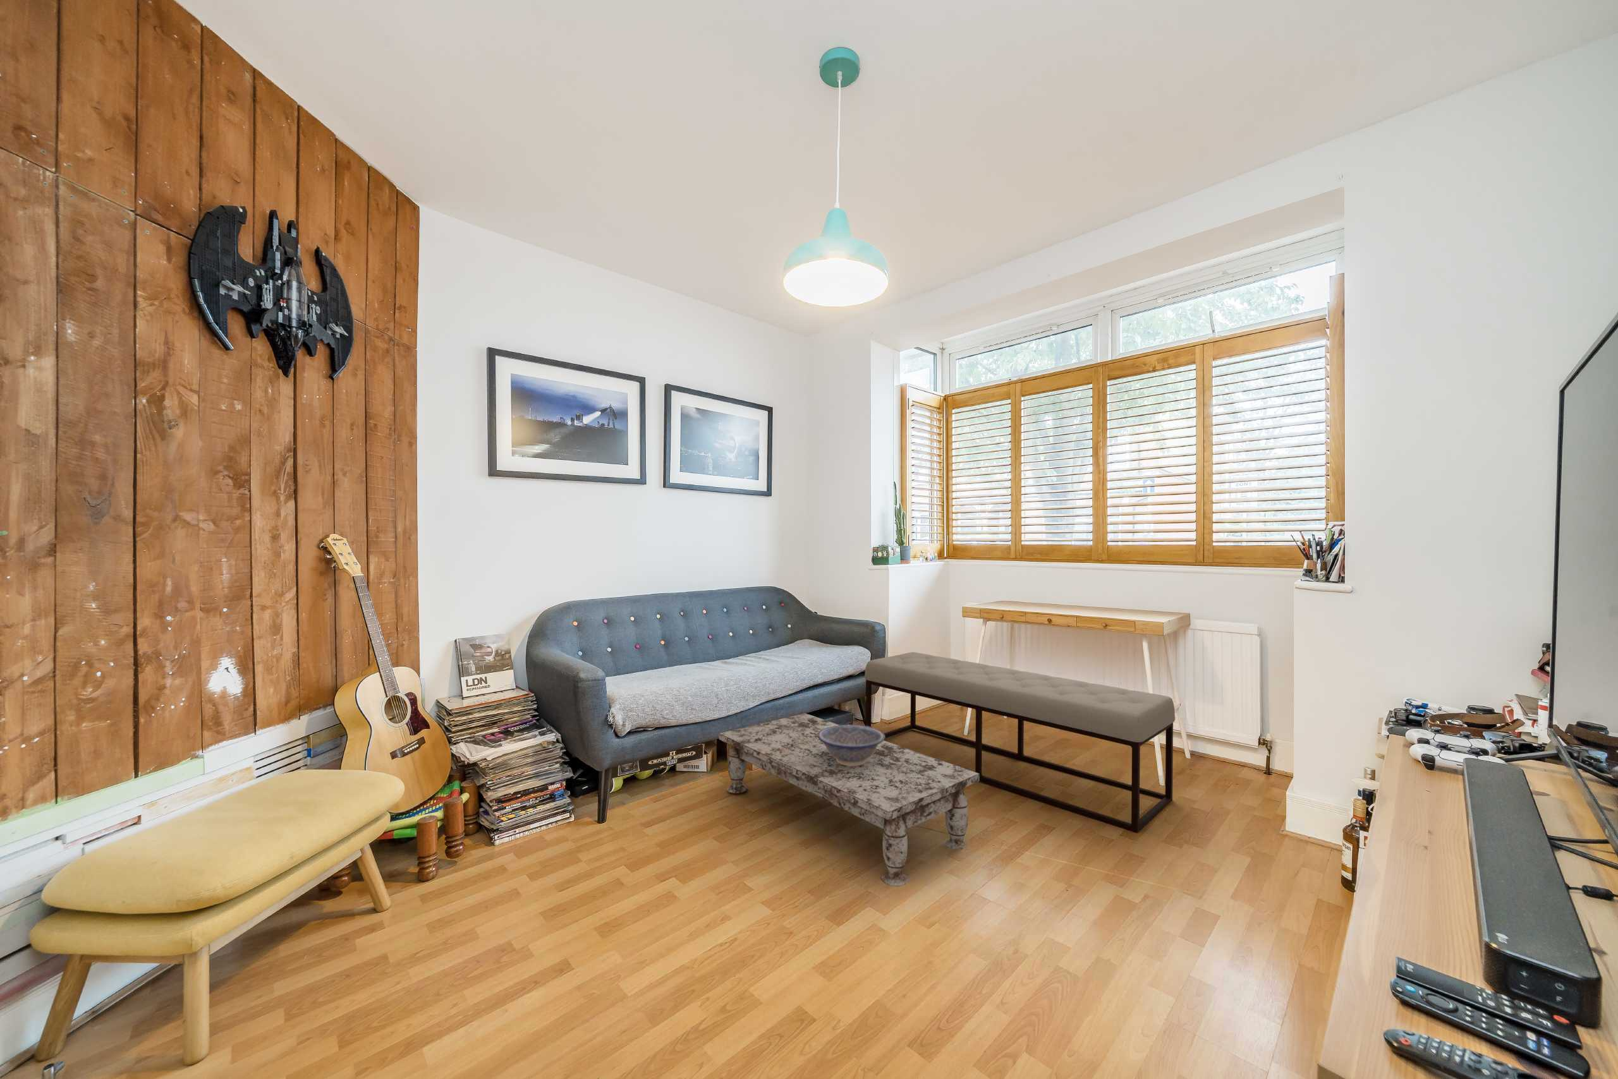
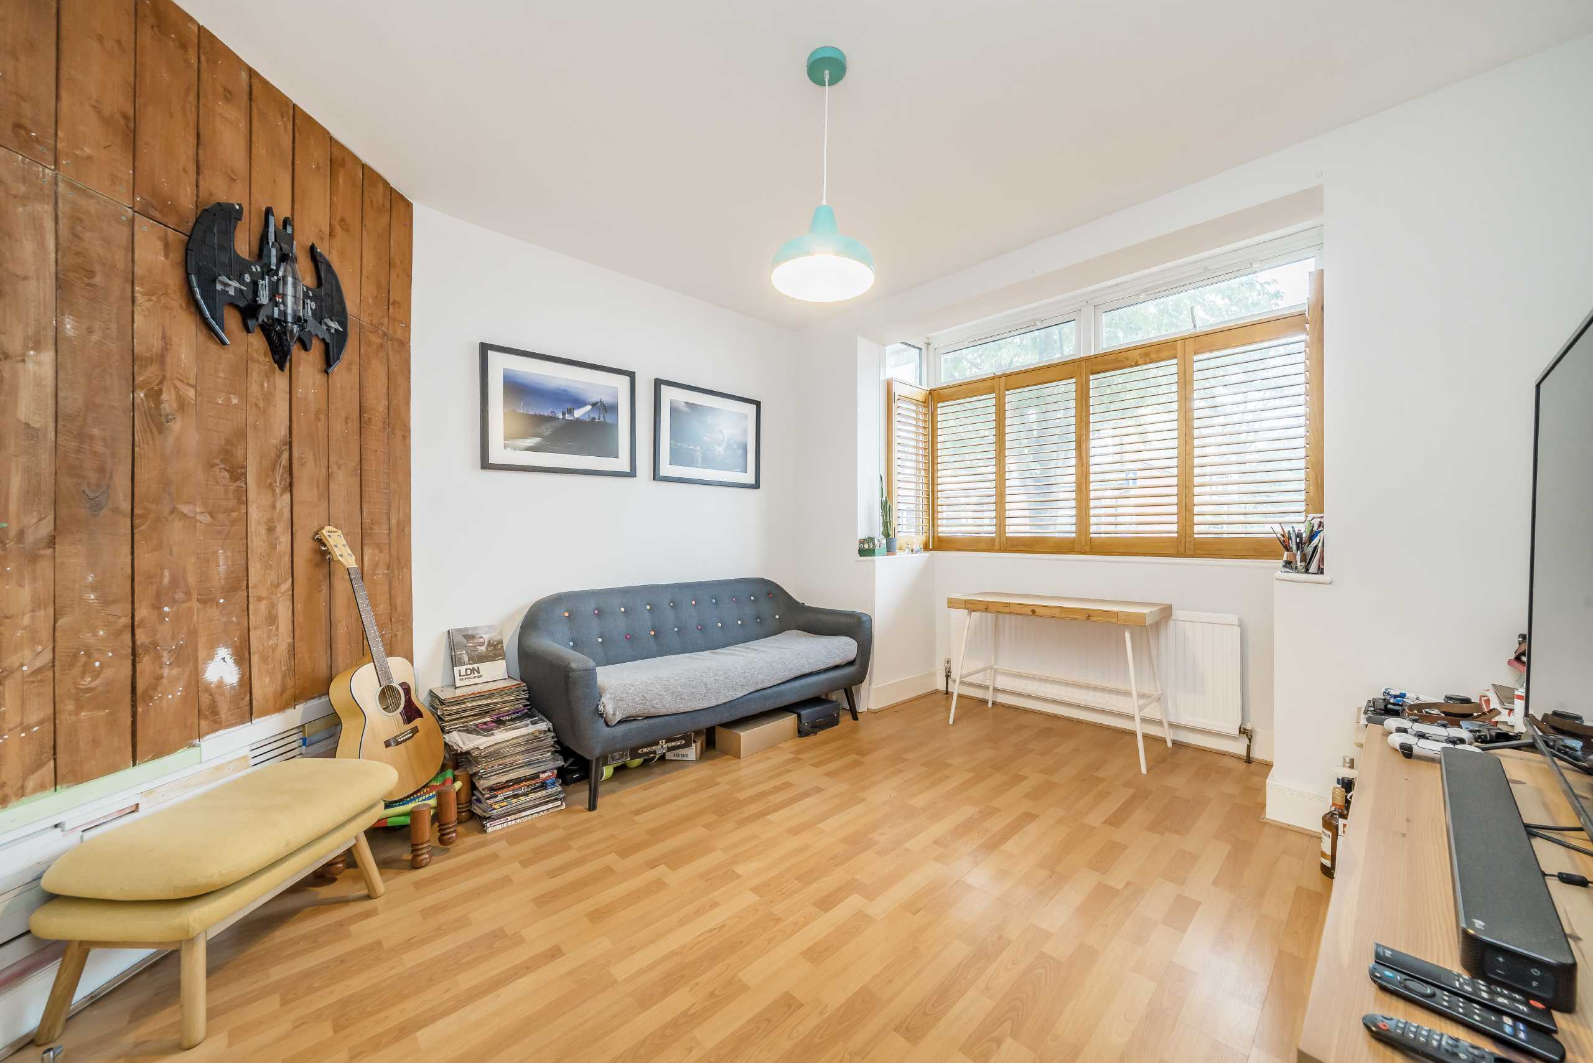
- coffee table (836, 783)
- decorative bowl (851, 747)
- bench (1001, 715)
